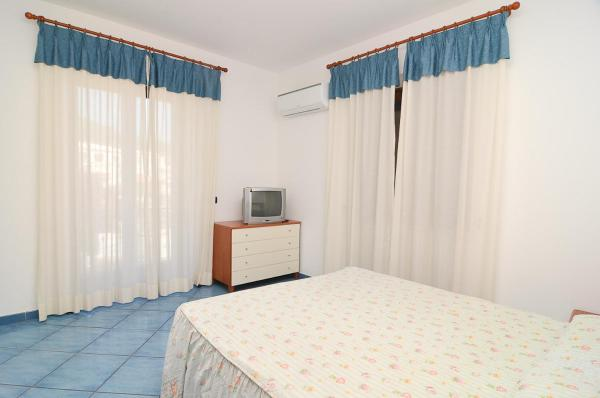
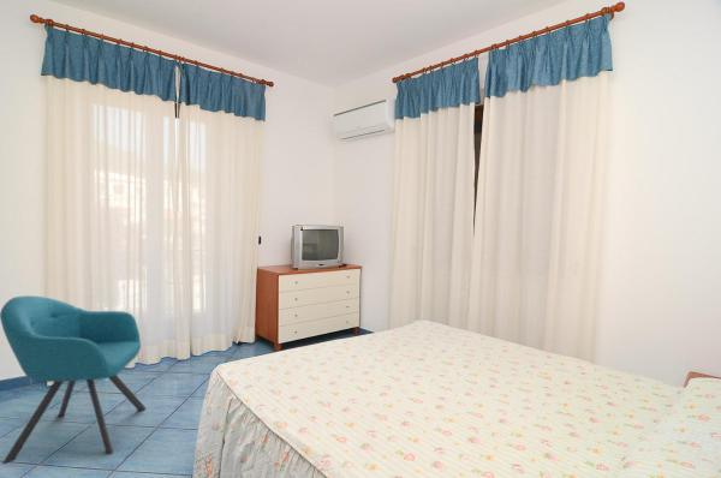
+ chair (75, 364)
